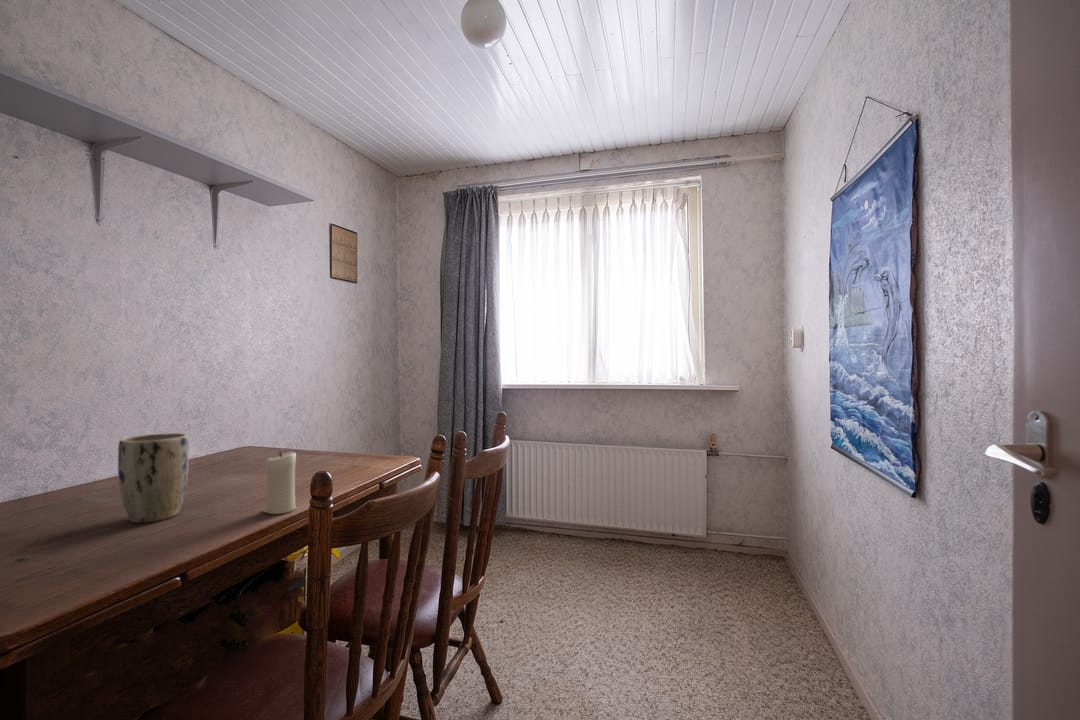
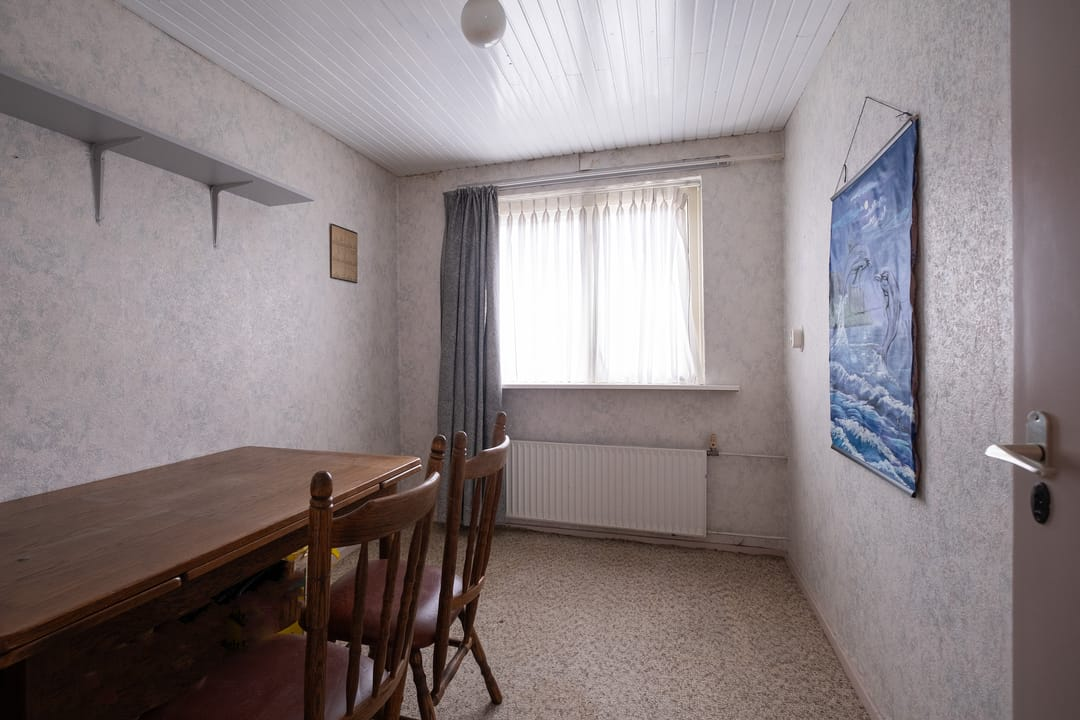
- candle (279, 480)
- plant pot (154, 476)
